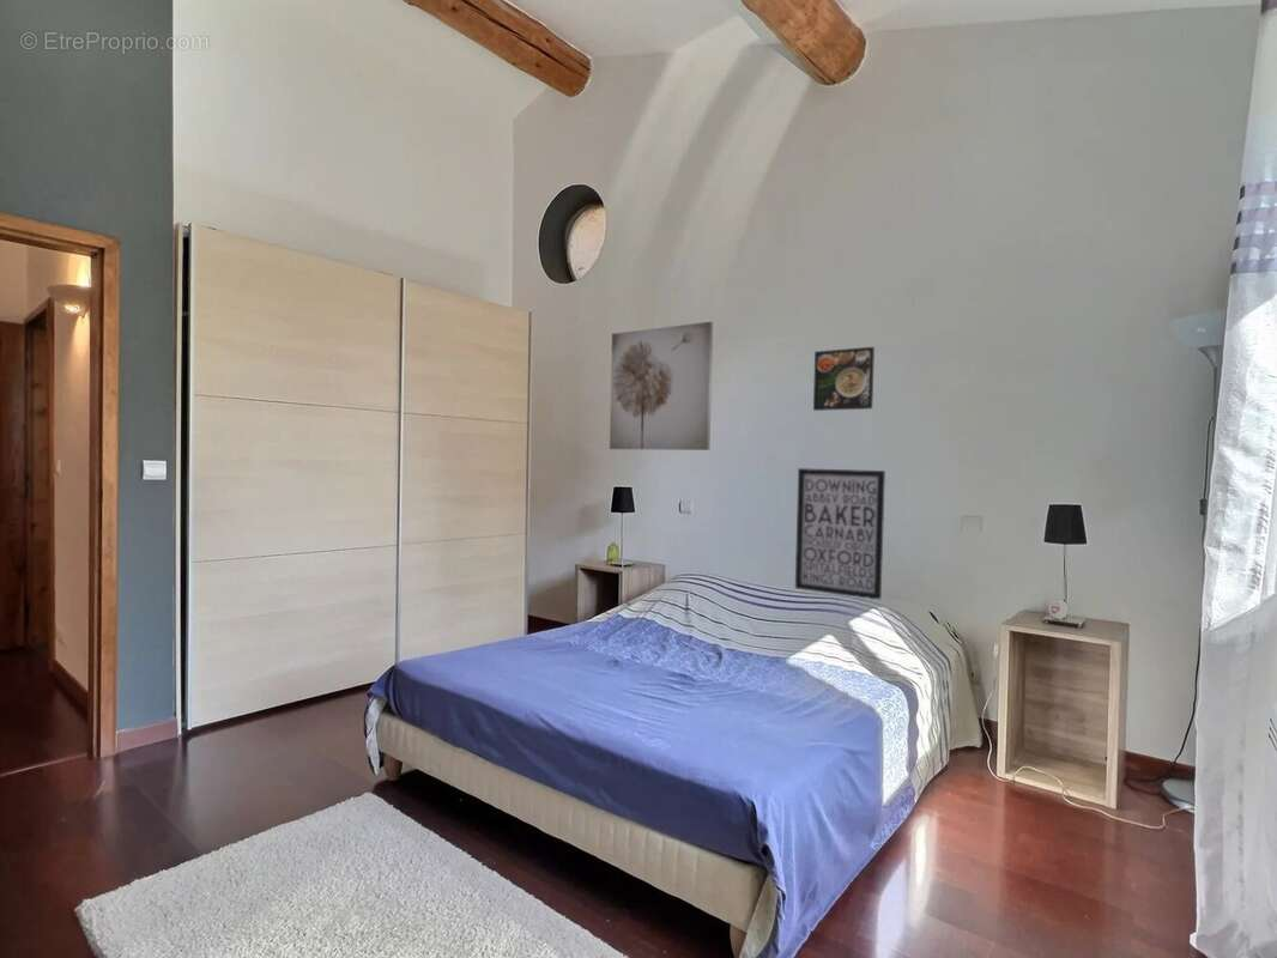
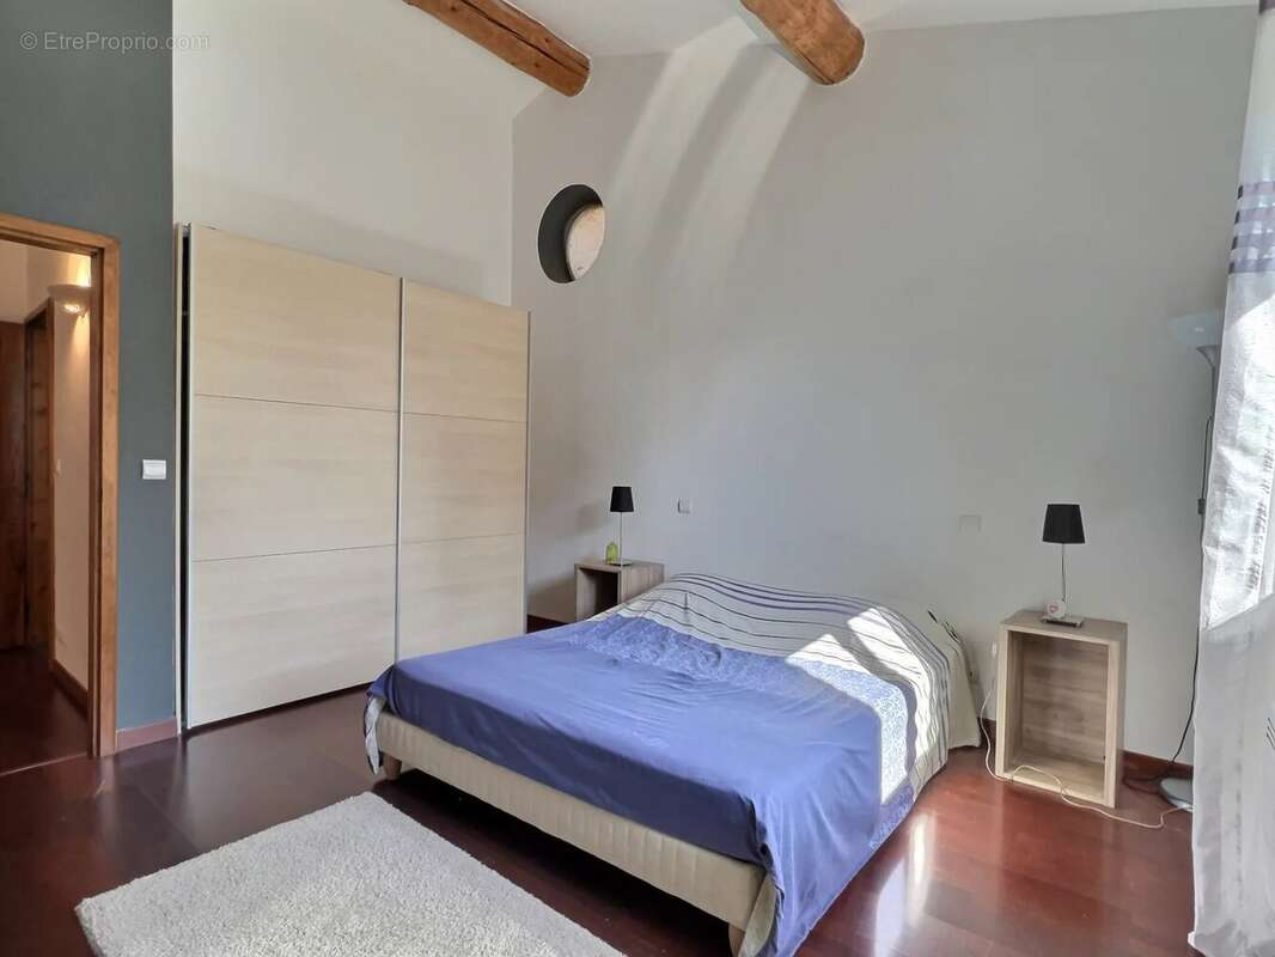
- wall art (658, 388)
- wall art (837, 532)
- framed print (842, 378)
